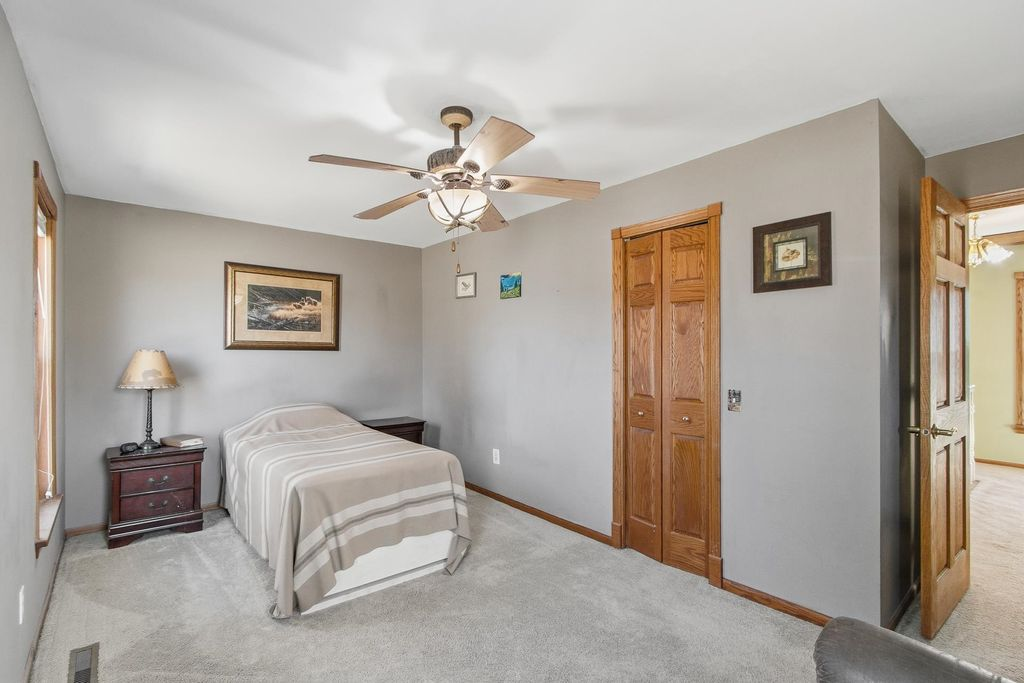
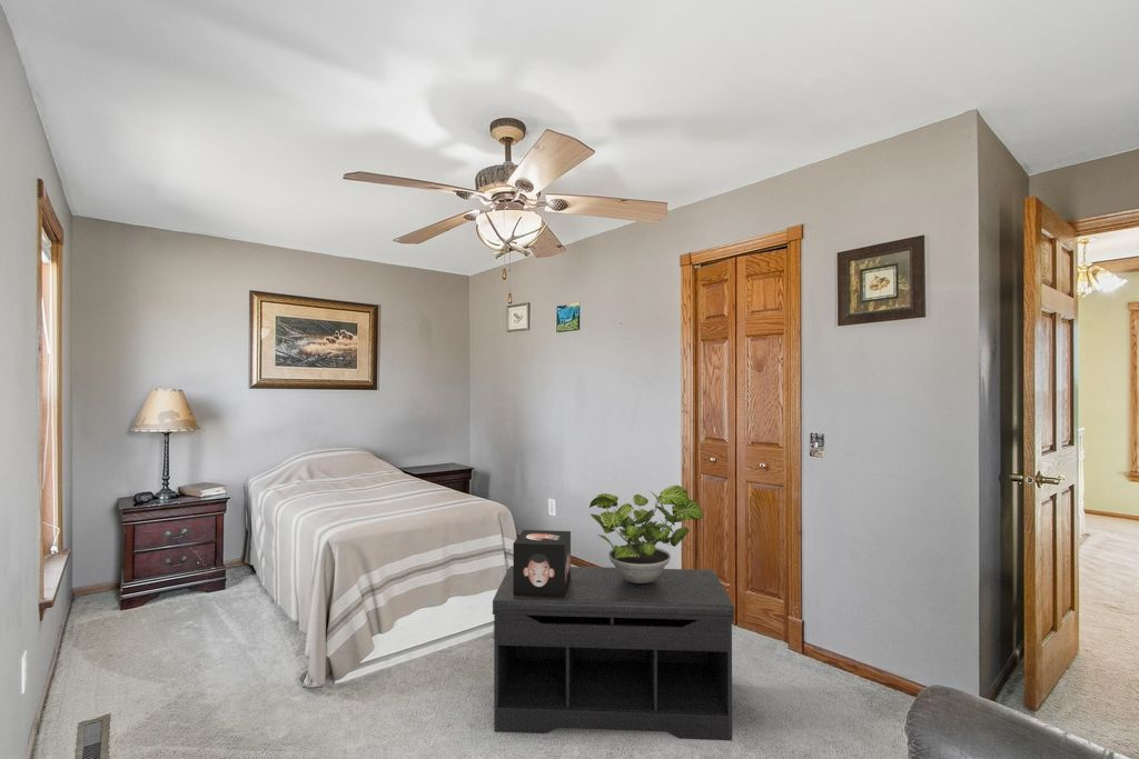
+ potted plant (644, 531)
+ decorative box (543, 561)
+ bench (611, 643)
